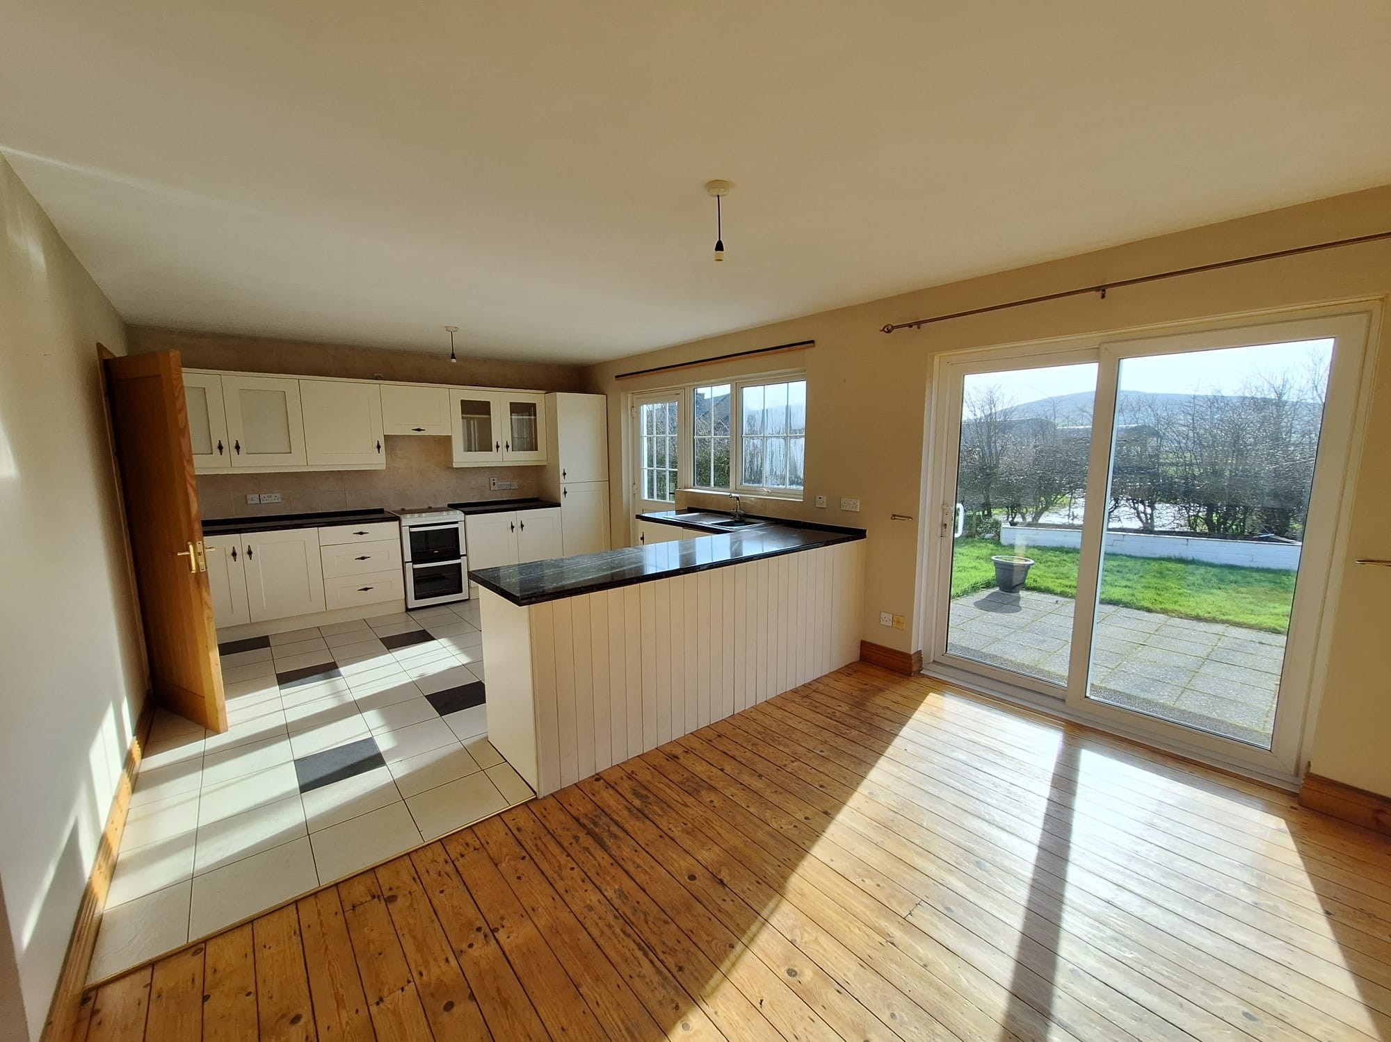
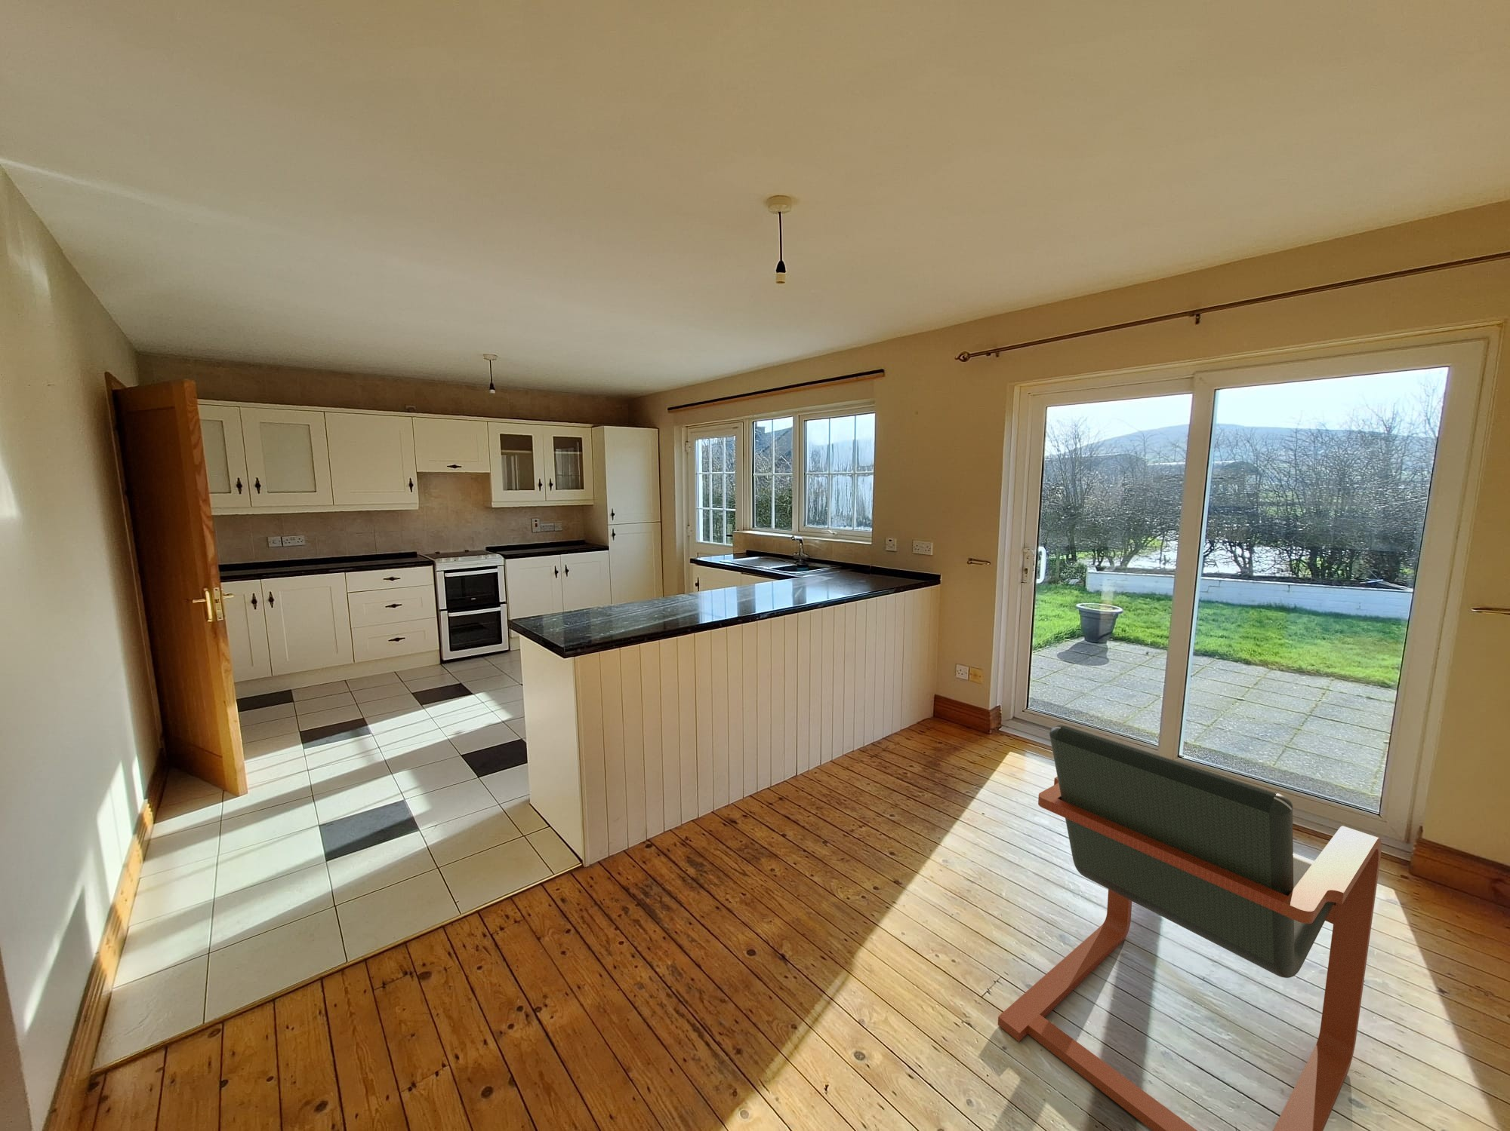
+ armchair (1190, 884)
